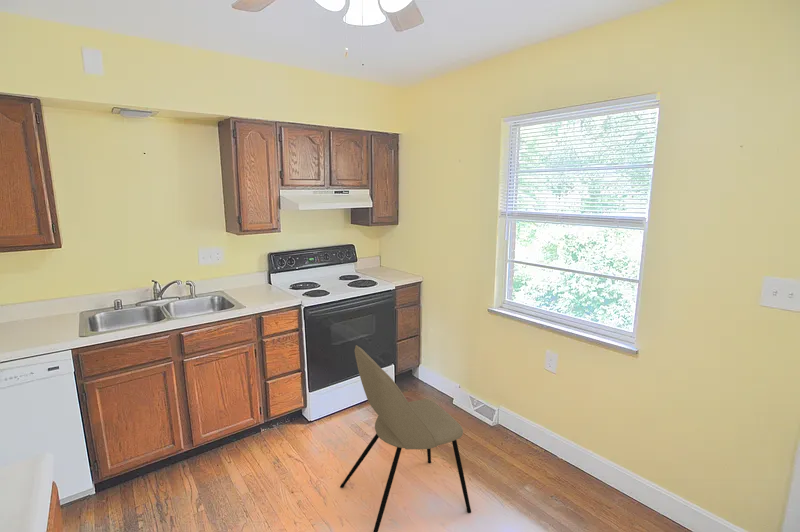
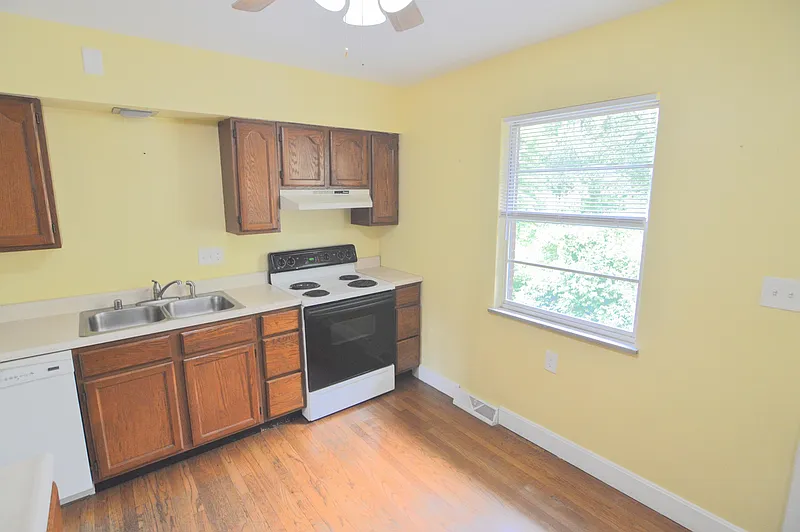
- dining chair (403, 426)
